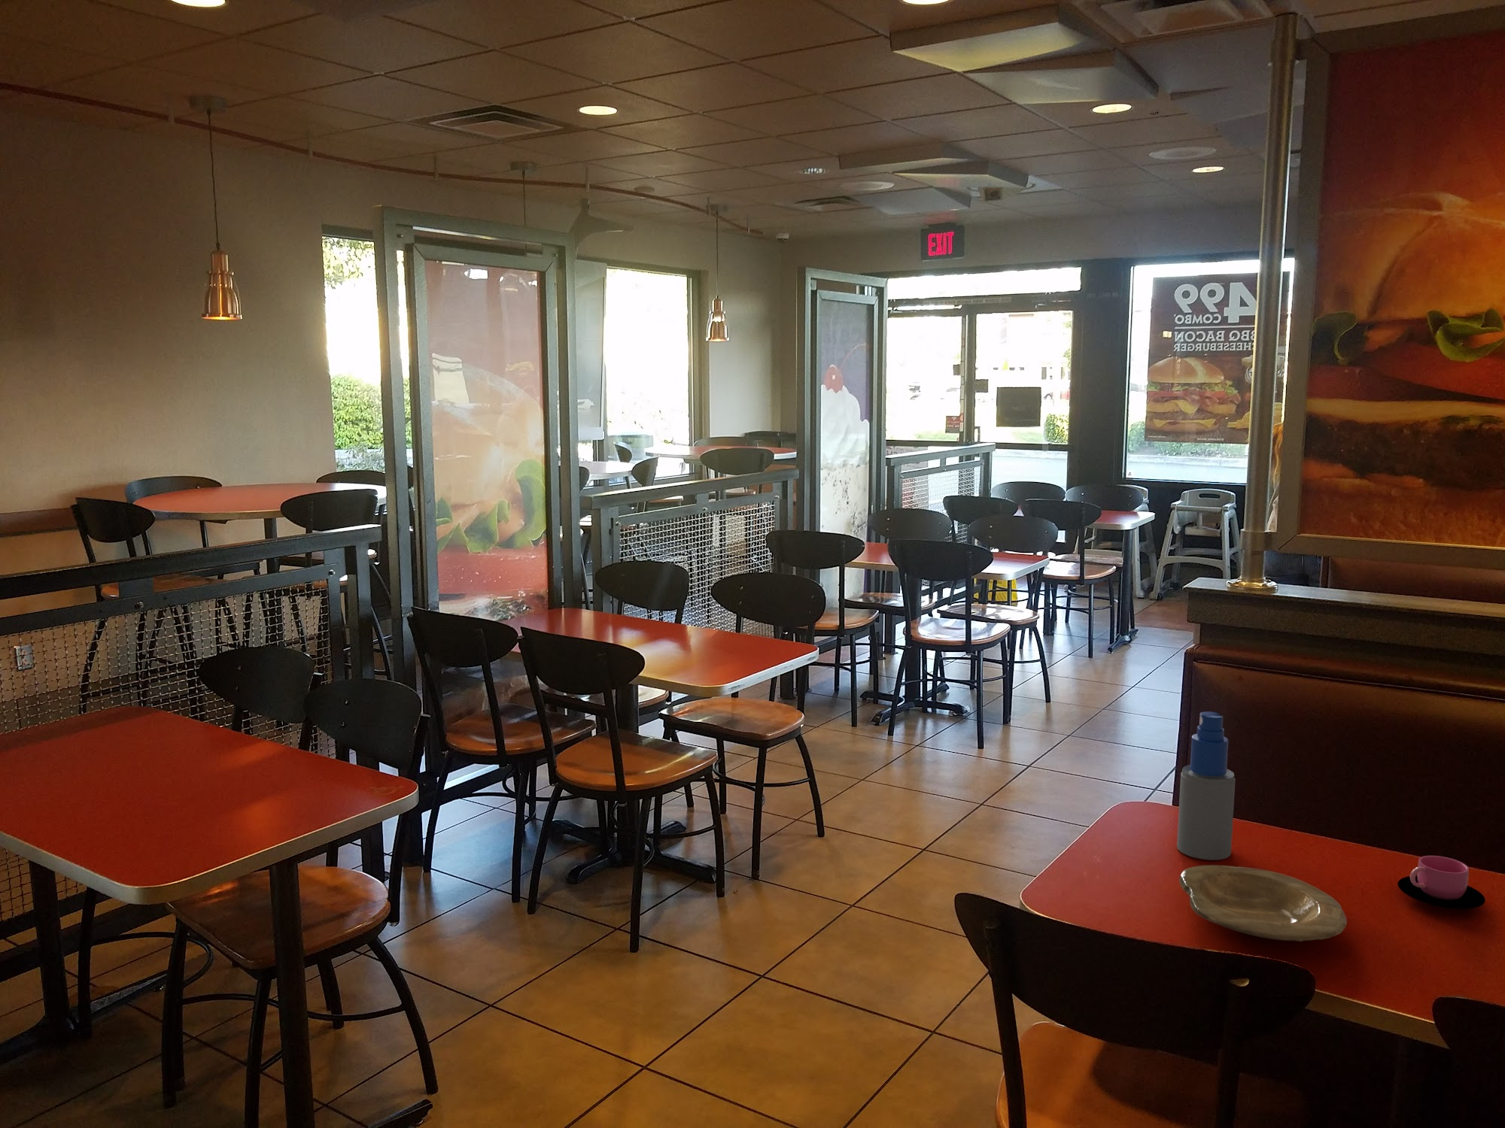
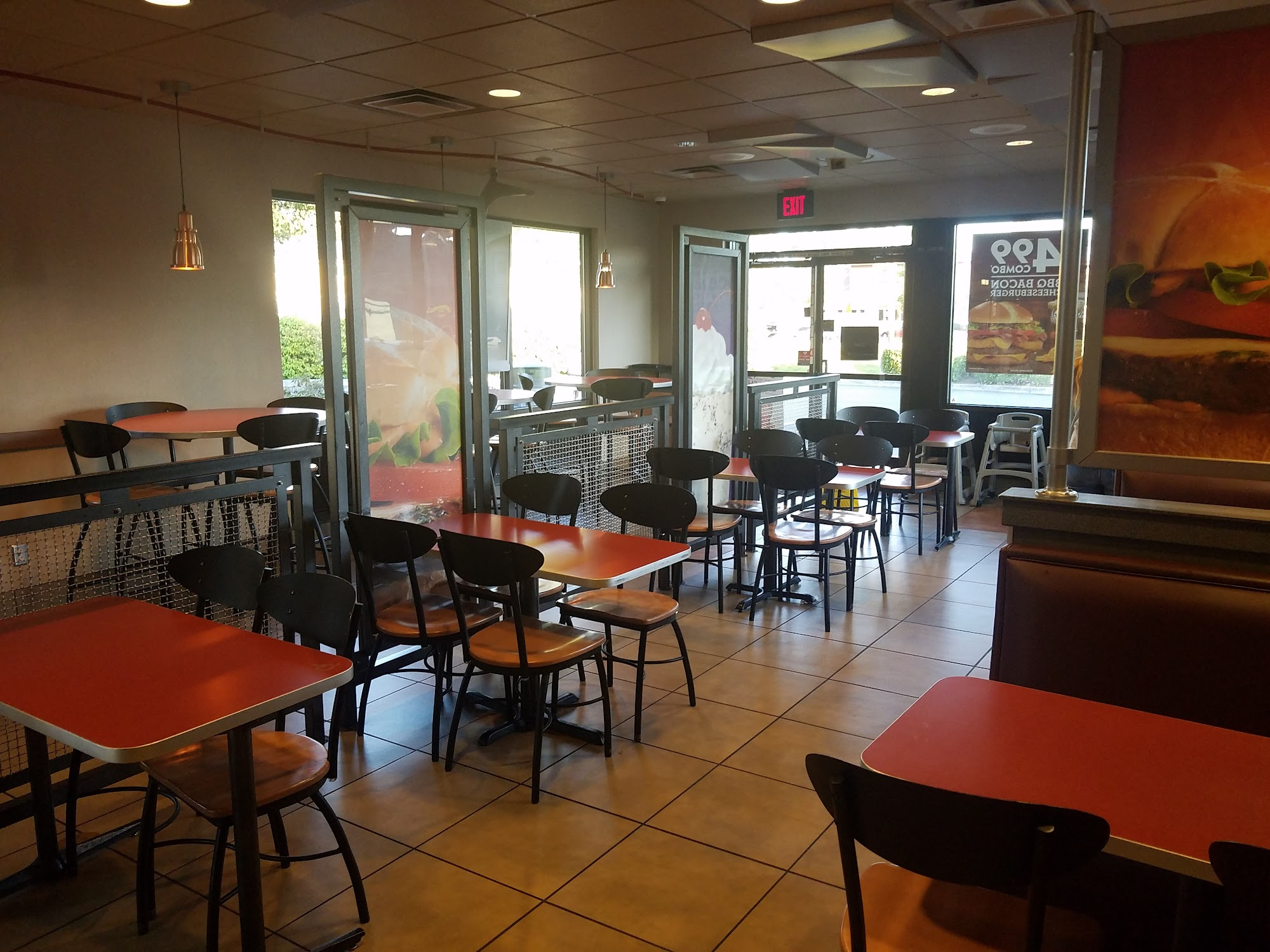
- spray bottle (1208, 782)
- plate (1260, 909)
- cup (1441, 882)
